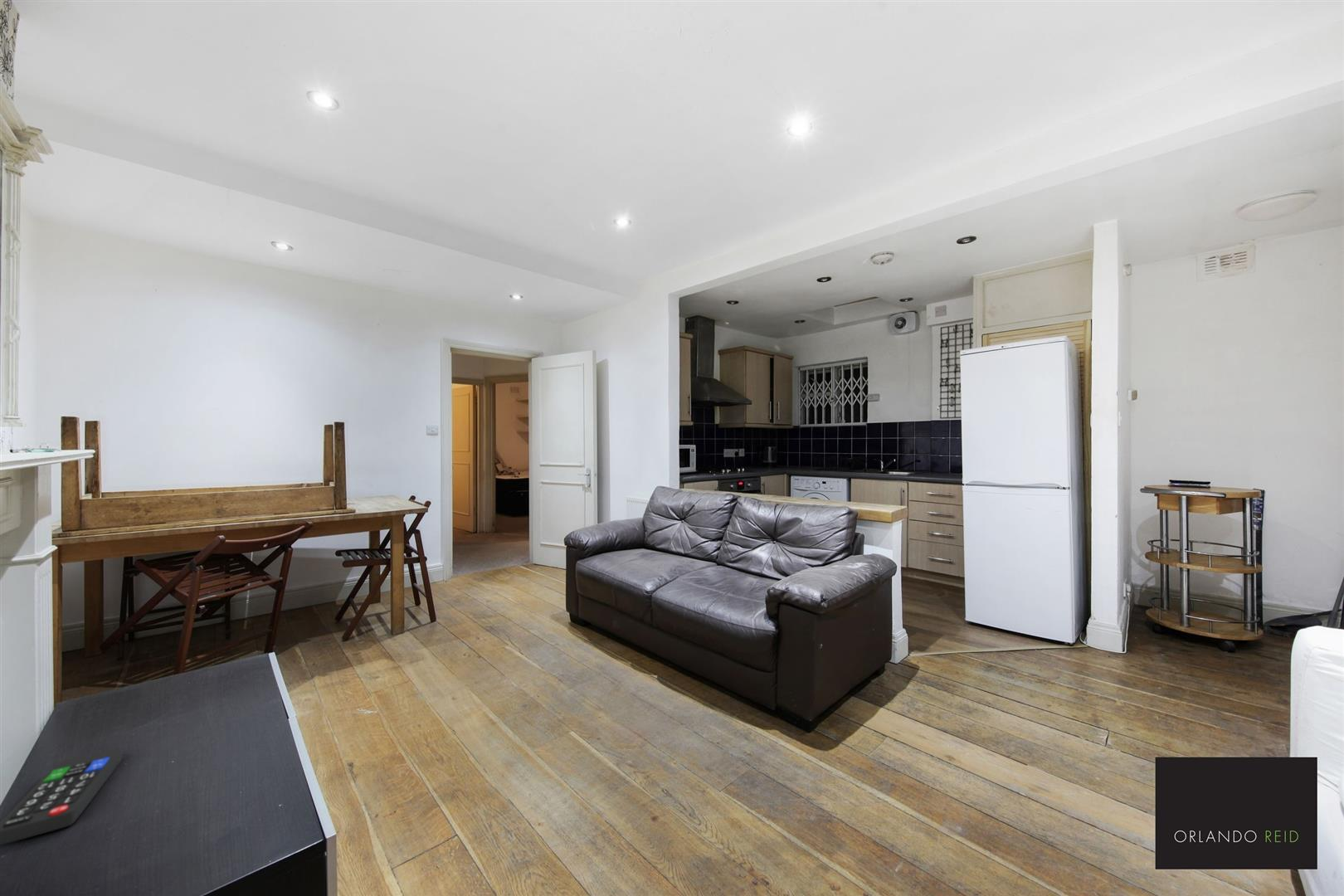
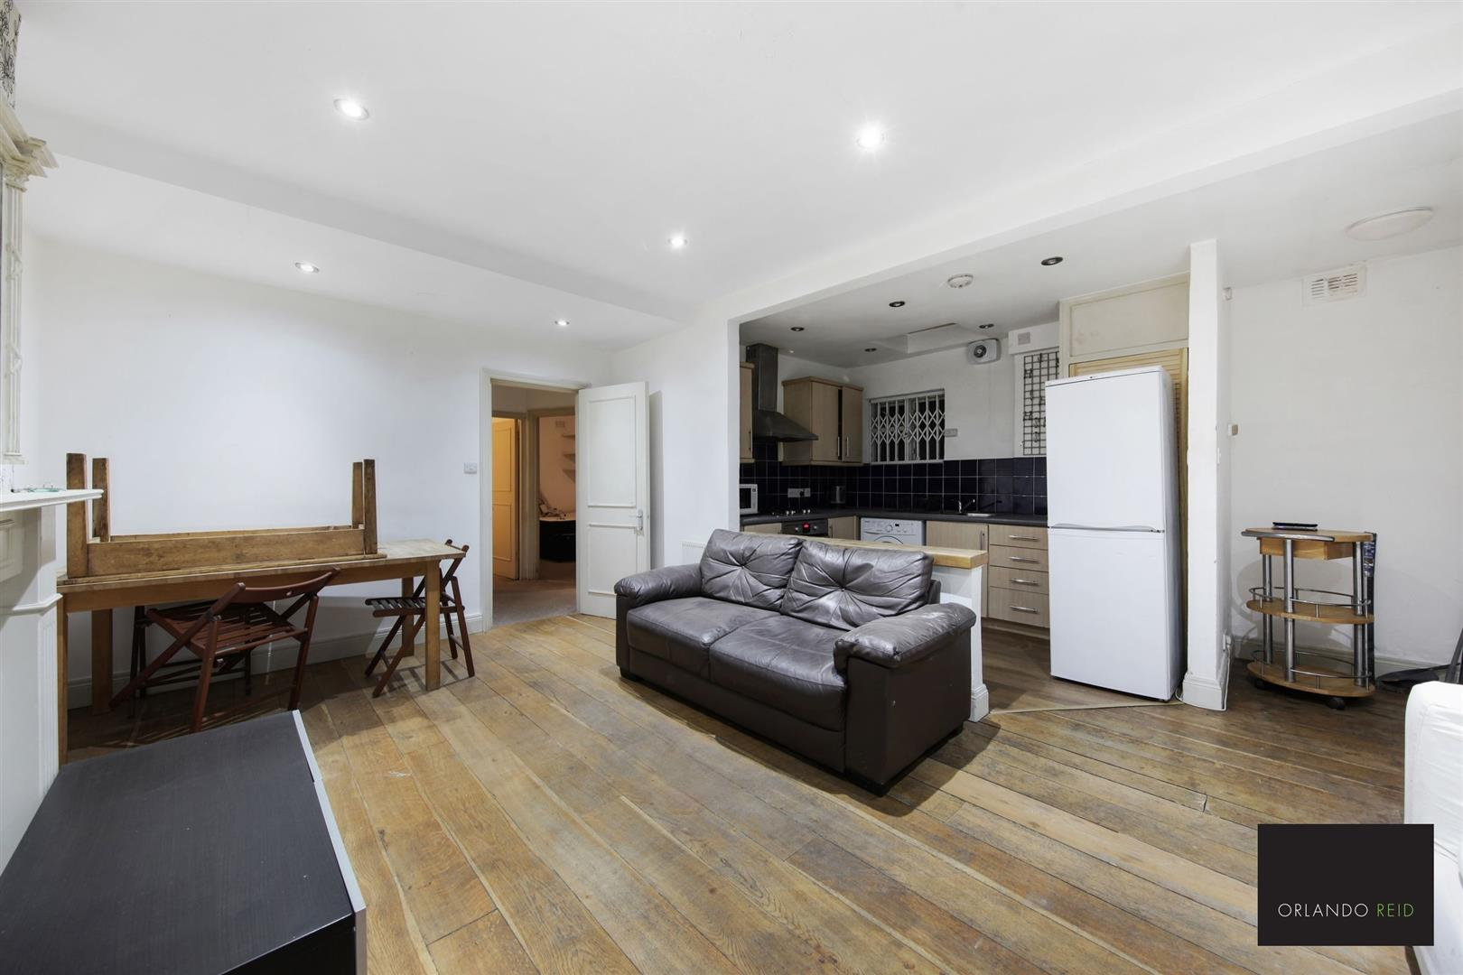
- remote control (65, 790)
